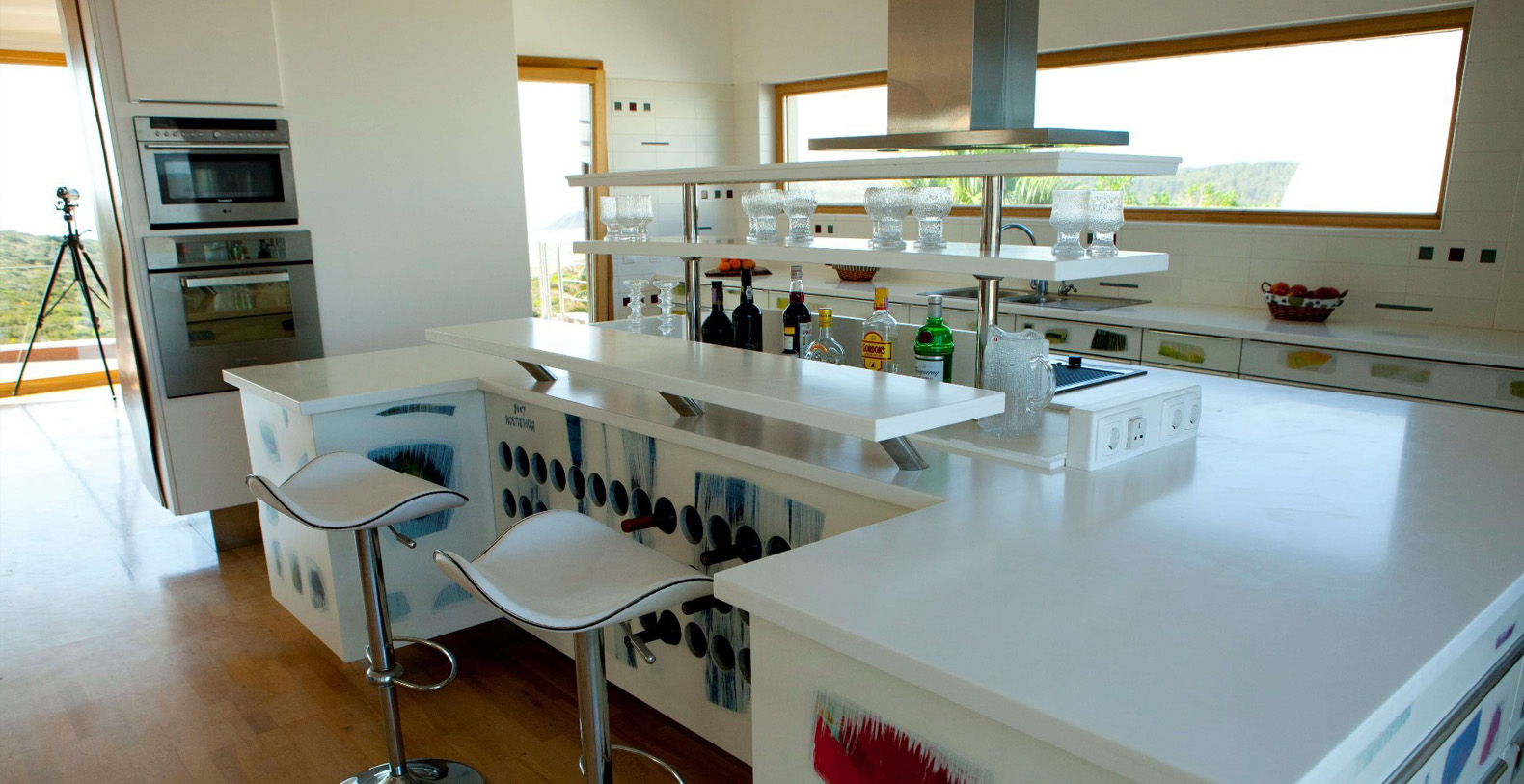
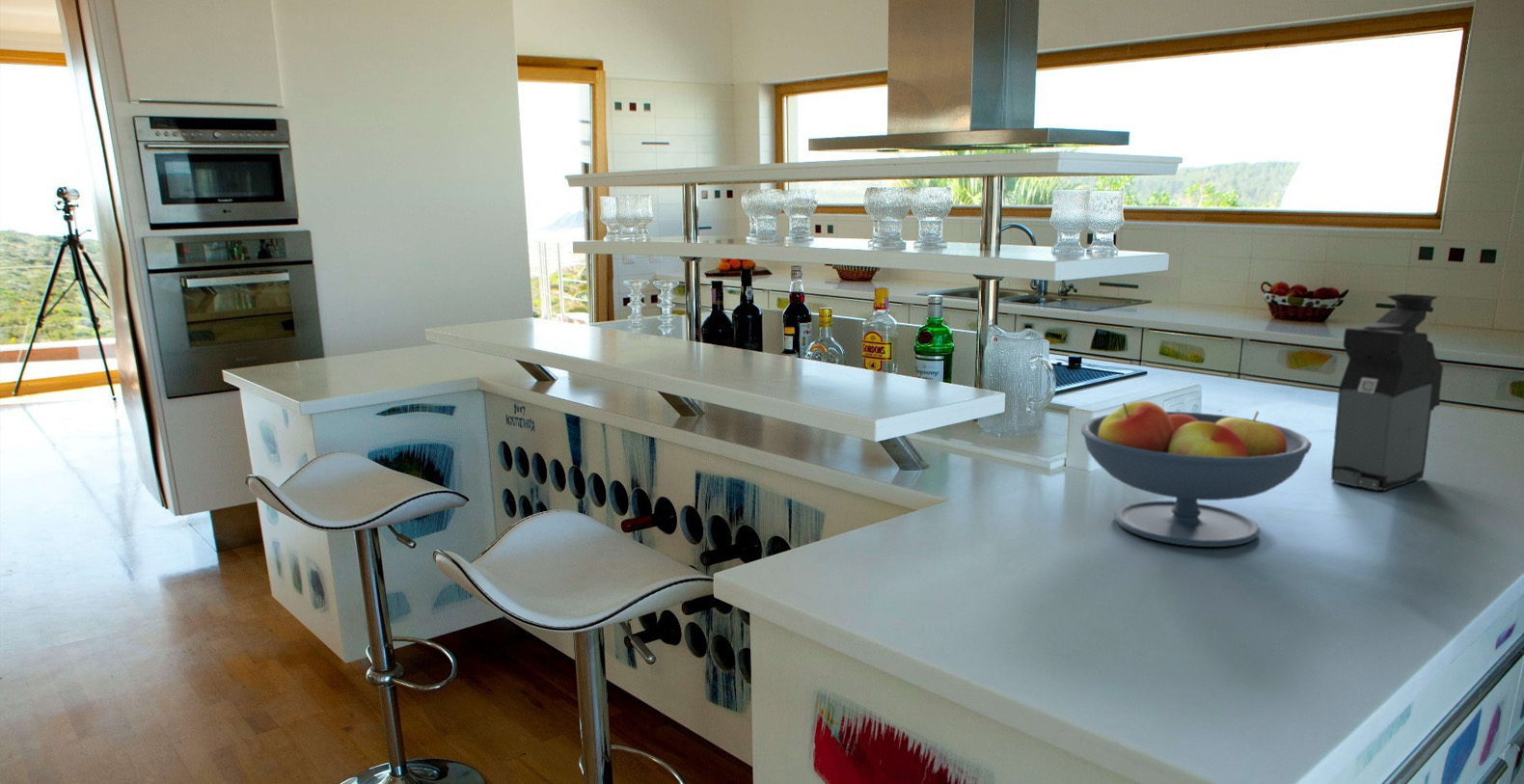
+ fruit bowl (1189, 462)
+ coffee maker (1389, 390)
